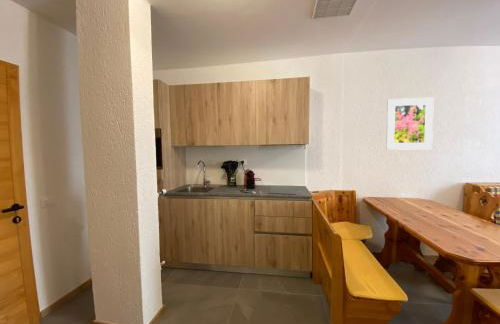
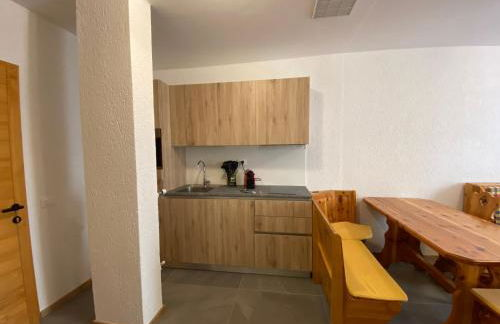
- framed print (409, 124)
